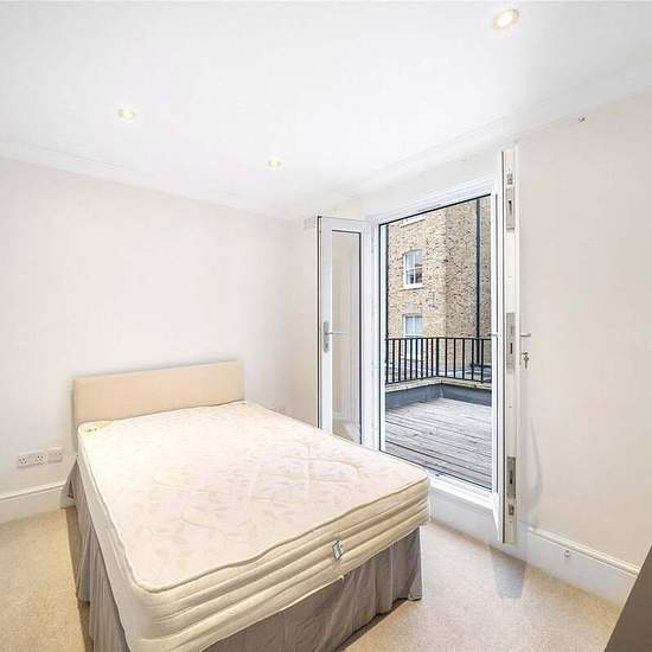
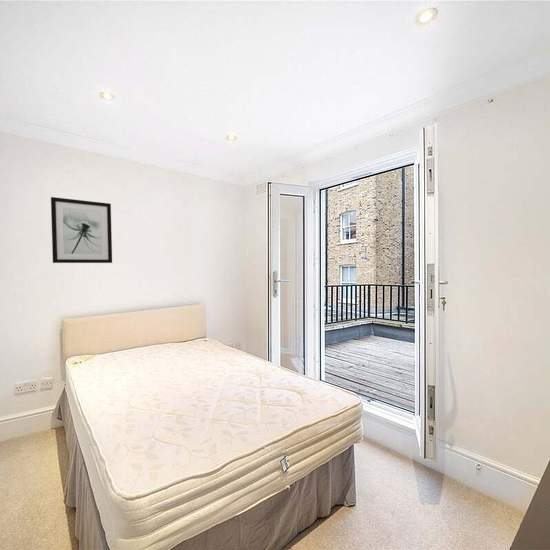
+ wall art (83, 231)
